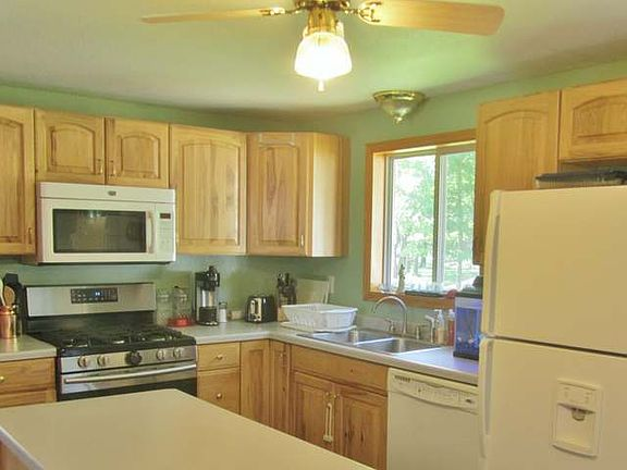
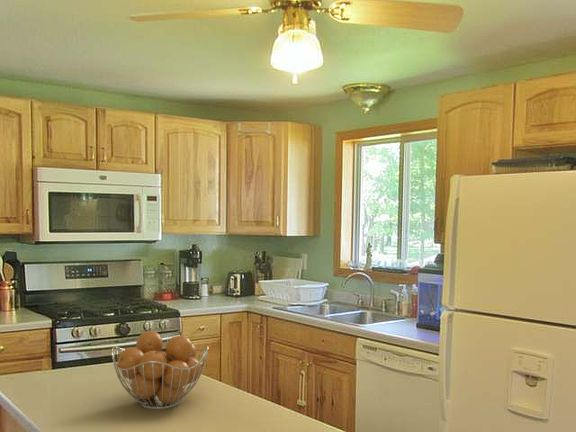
+ fruit basket (160, 368)
